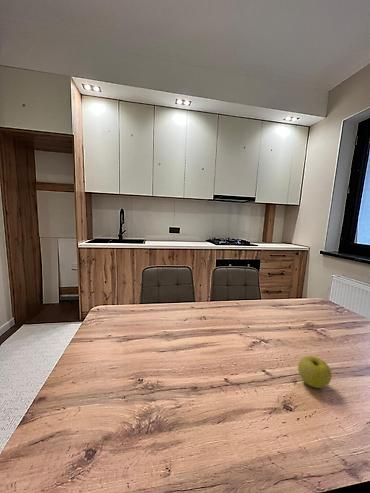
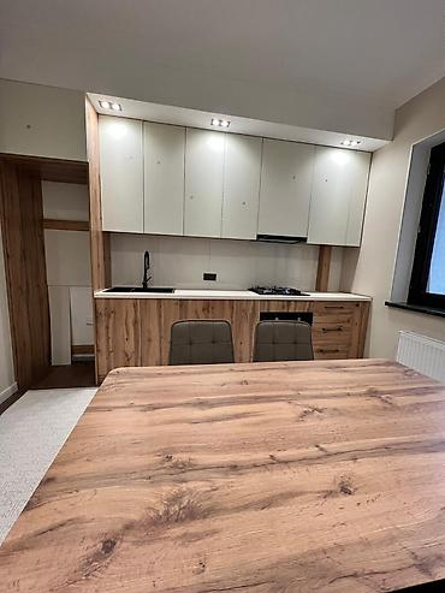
- apple (314, 372)
